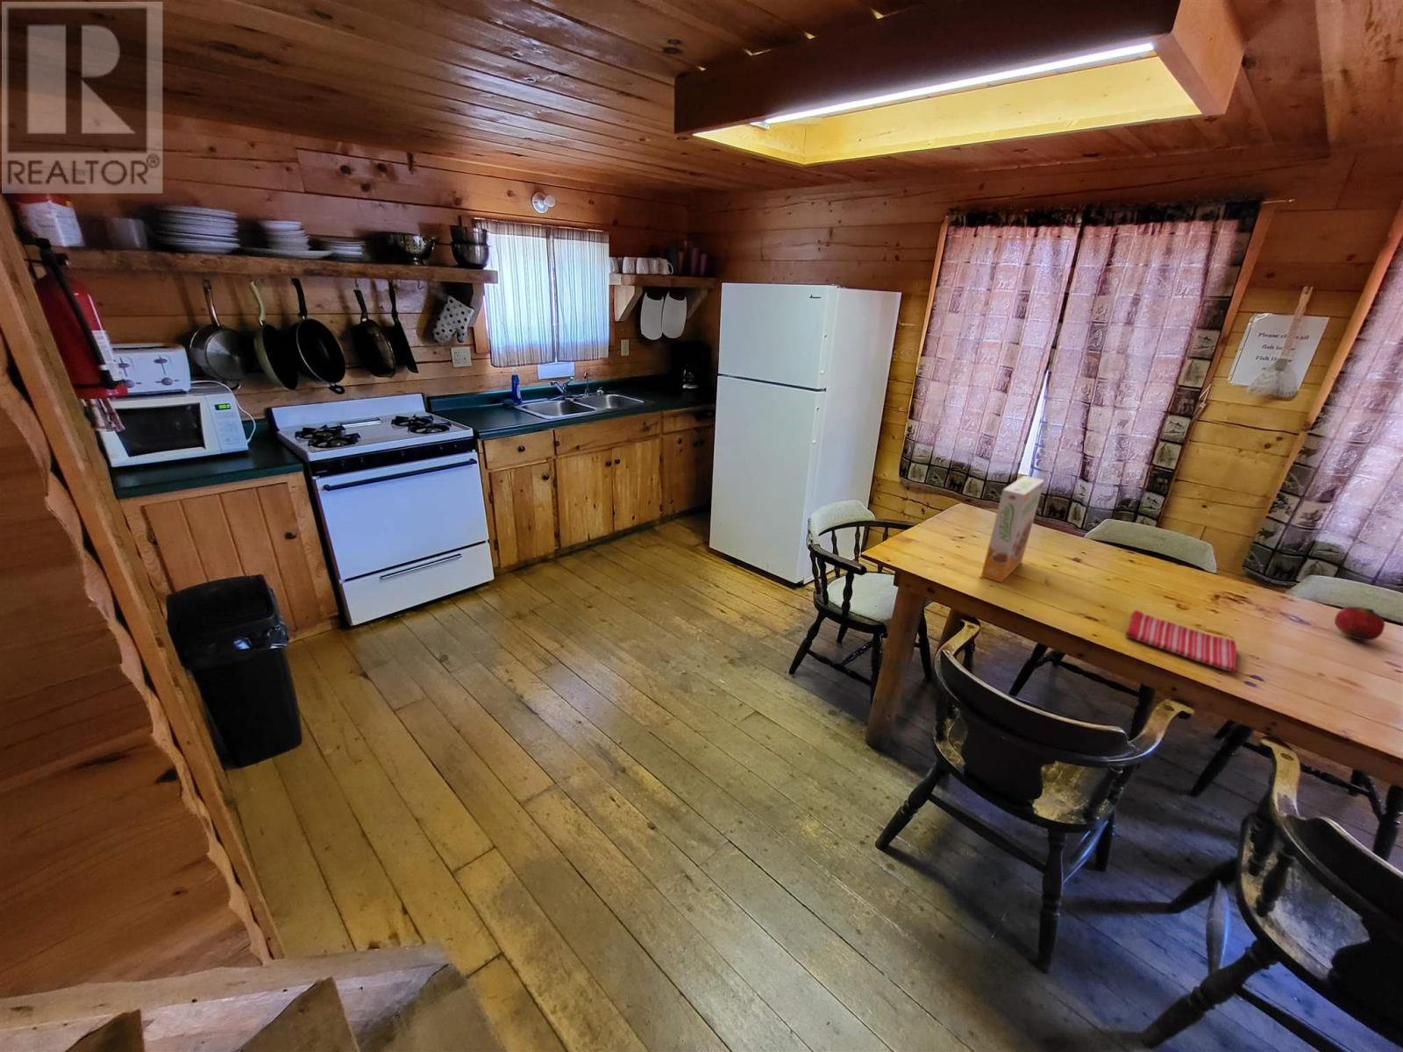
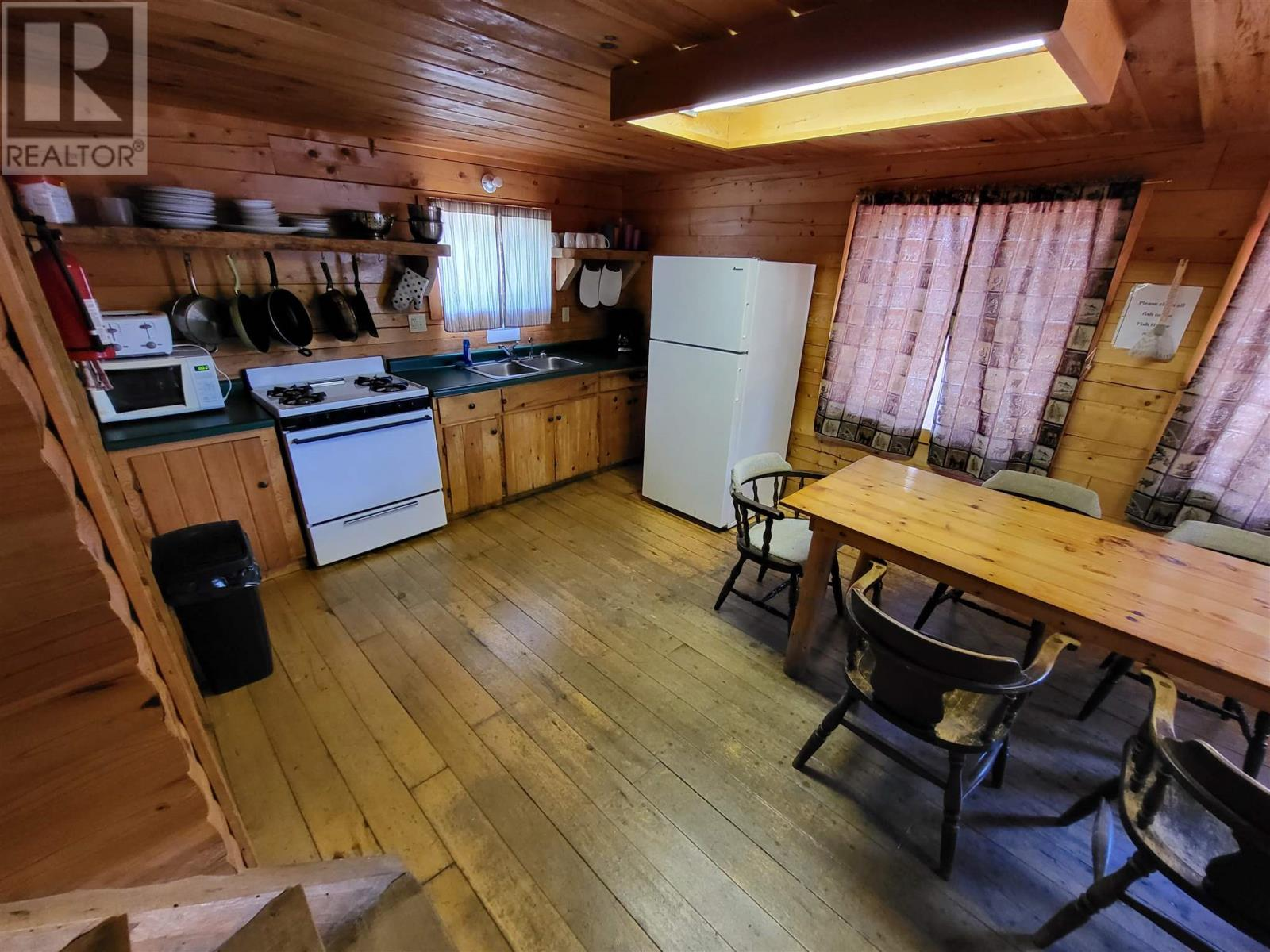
- cereal box (1013, 528)
- fruit (1360, 621)
- dish towel (1180, 639)
